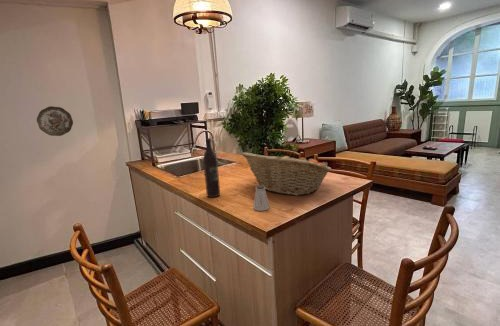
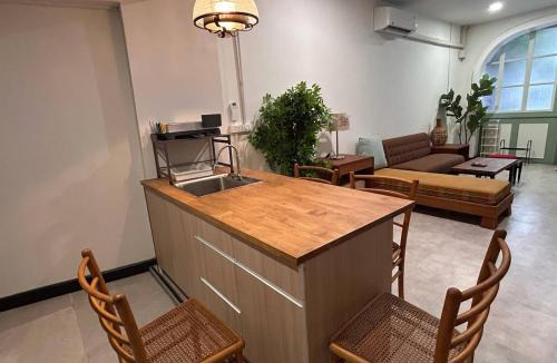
- decorative plate (55, 121)
- saltshaker (260, 197)
- wine bottle (211, 167)
- fruit basket (284, 168)
